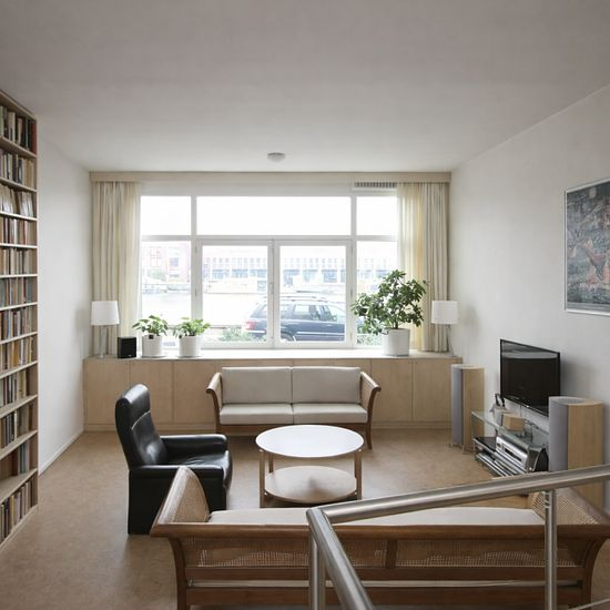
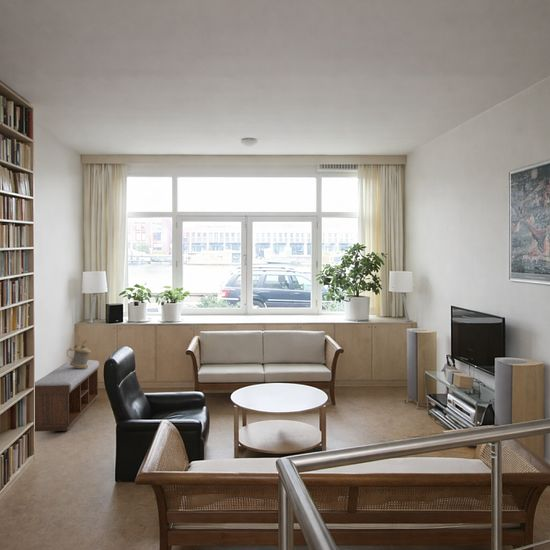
+ bench (68, 391)
+ beer mug (75, 354)
